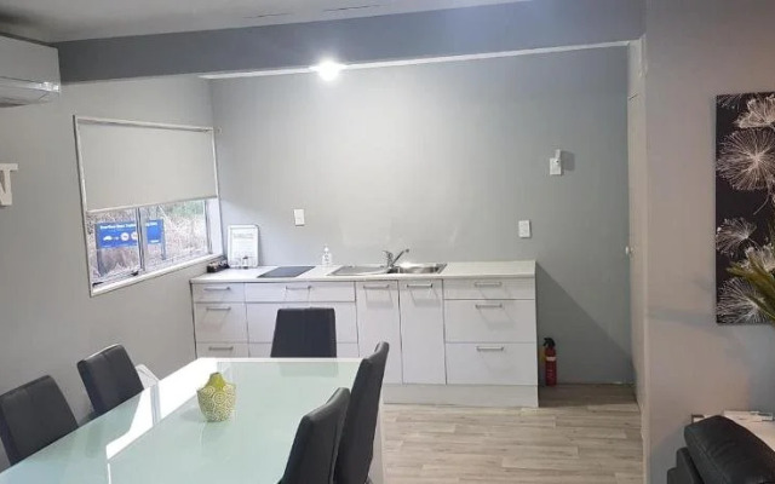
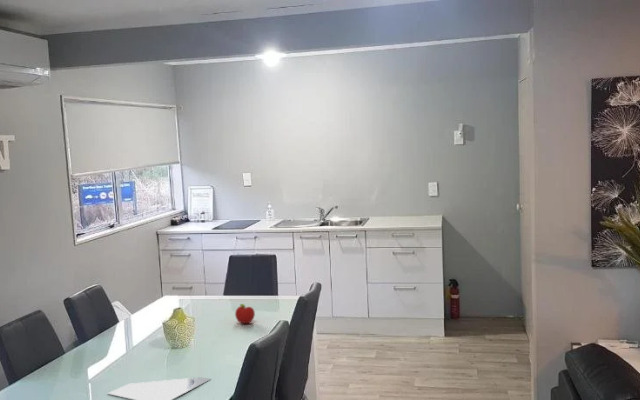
+ plate (160, 386)
+ fruit (244, 313)
